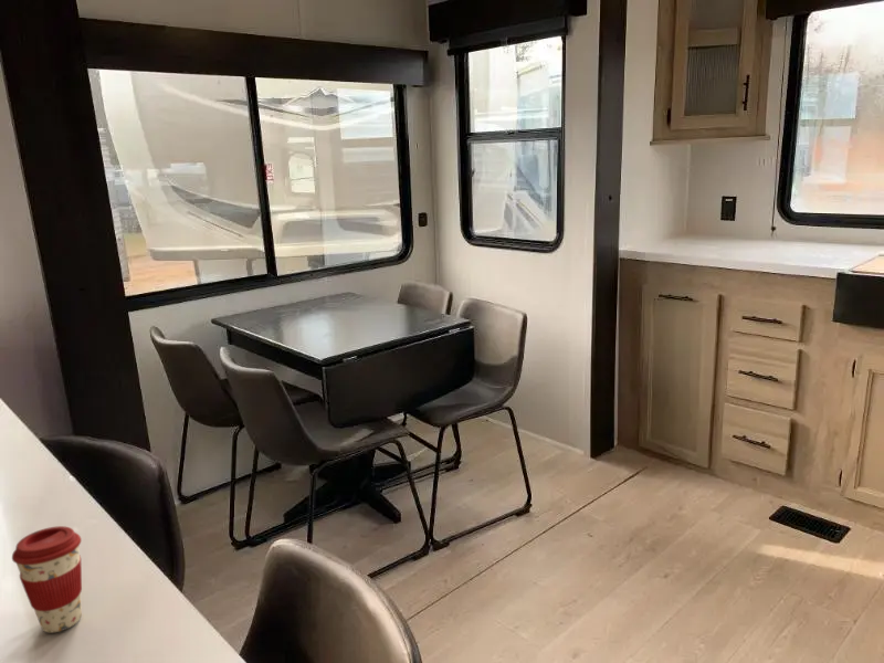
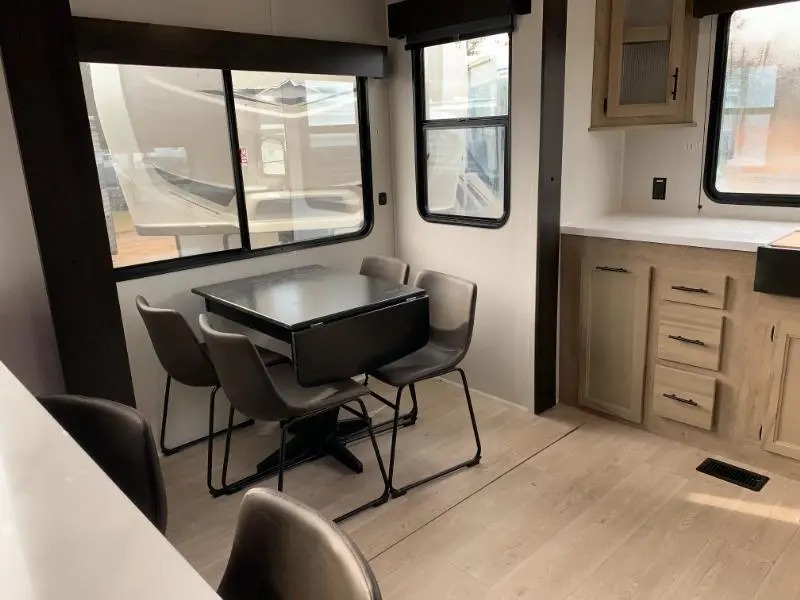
- coffee cup (53, 580)
